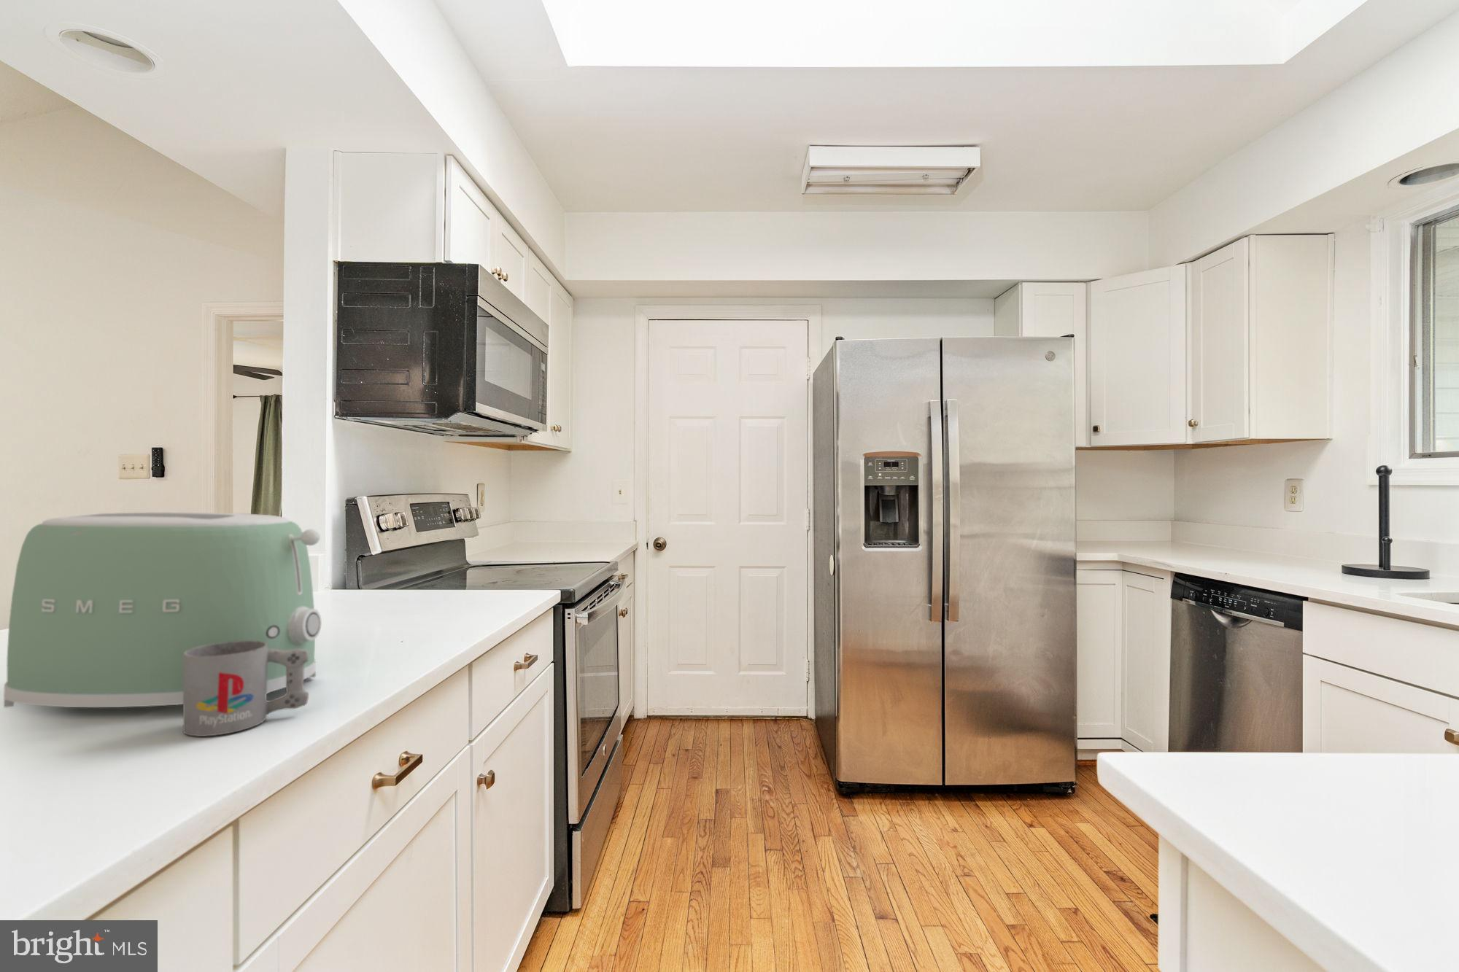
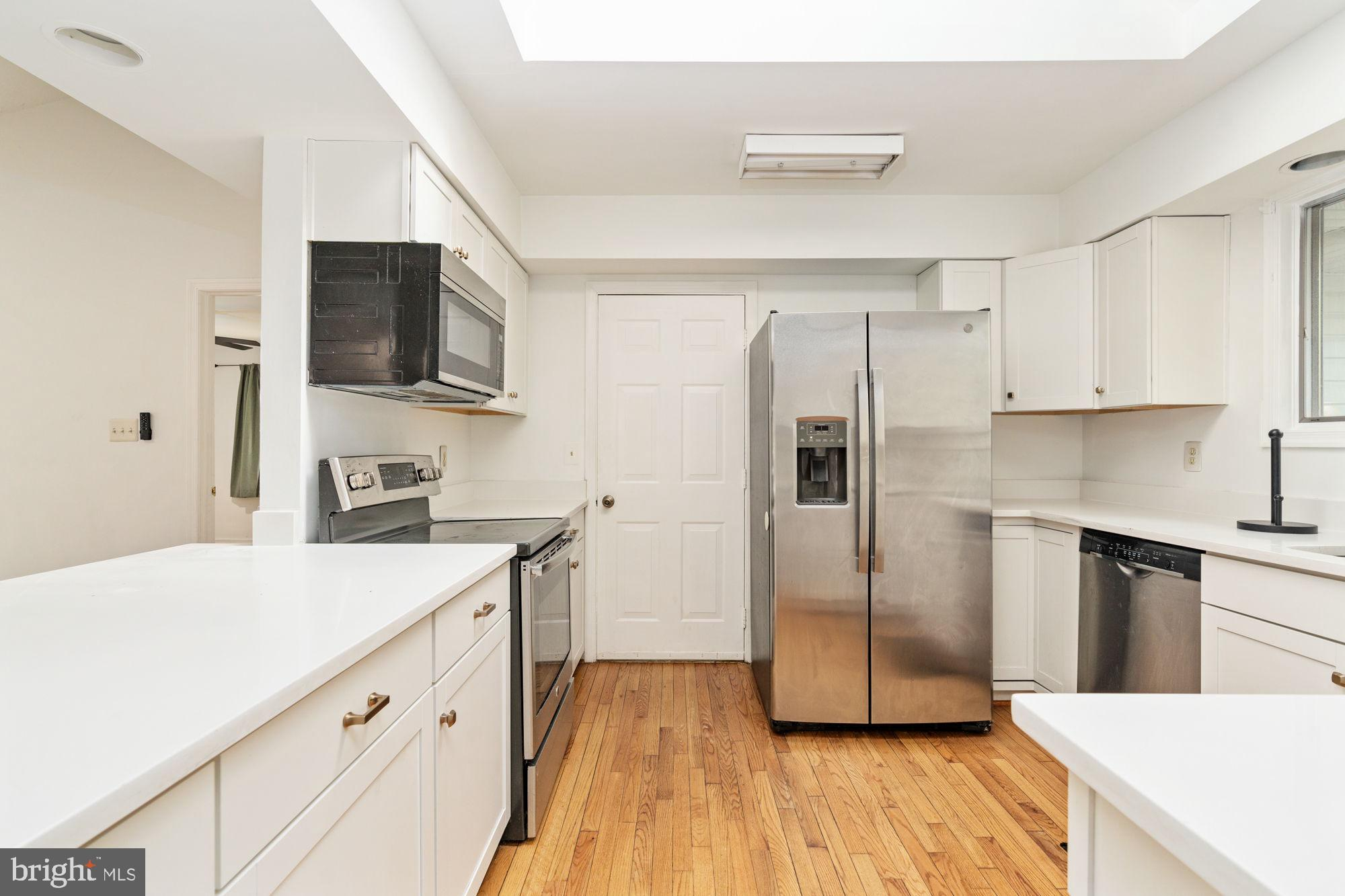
- toaster (171, 601)
- mug (248, 682)
